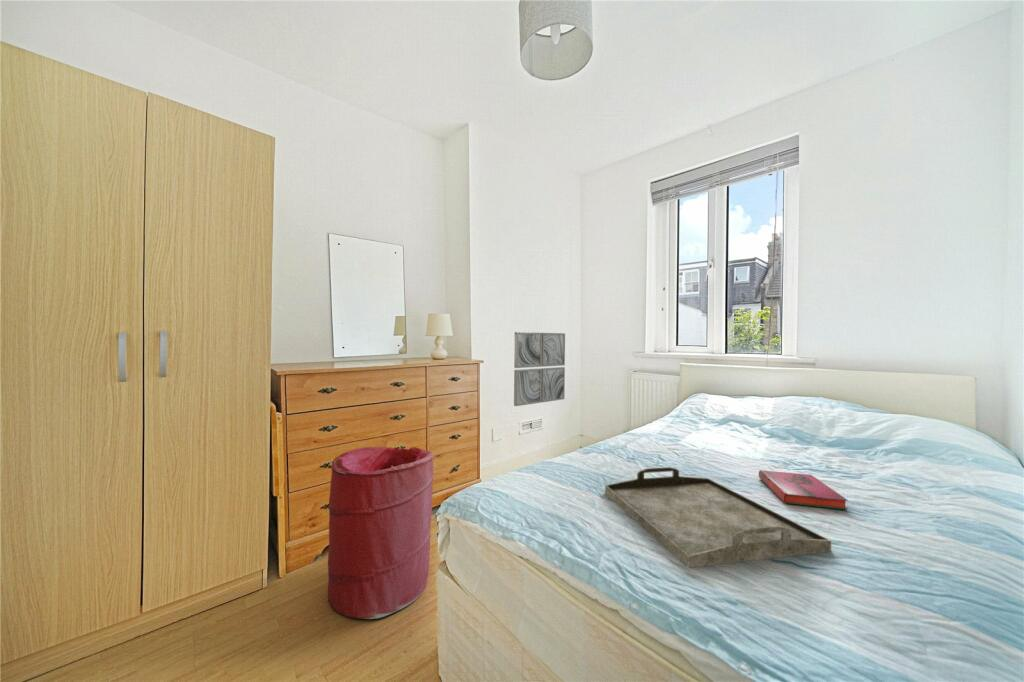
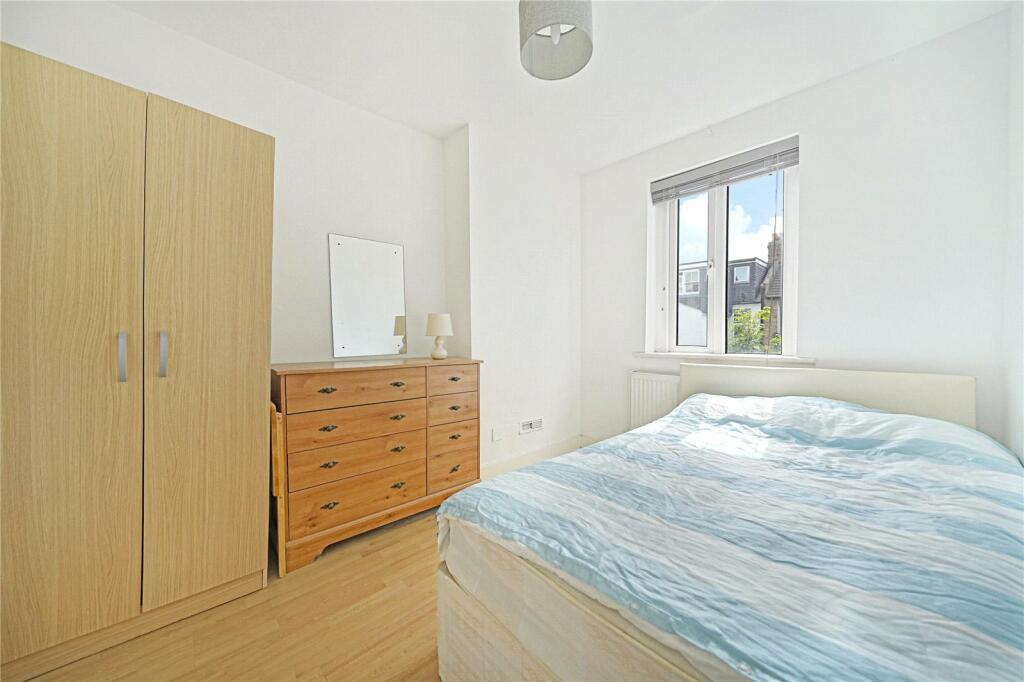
- wall art (541, 368)
- hardback book (798, 487)
- laundry hamper (383, 517)
- serving tray (700, 504)
